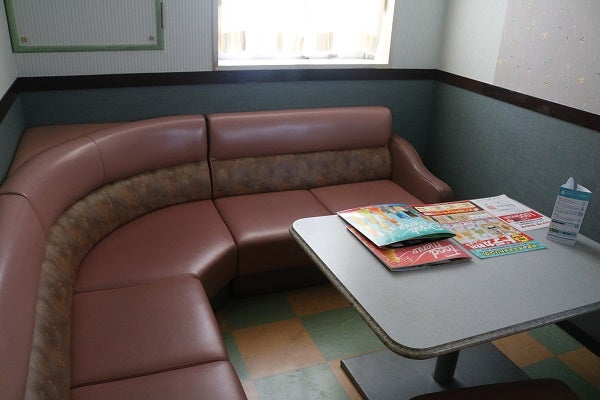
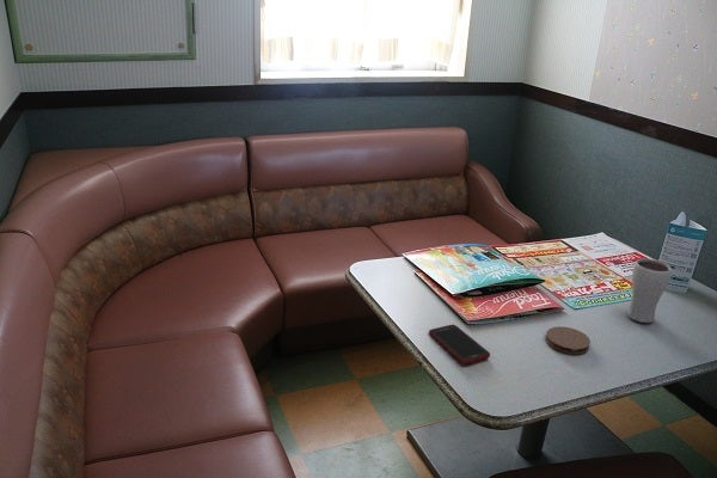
+ coaster (568, 339)
+ drinking glass (646, 292)
+ cell phone (458, 343)
